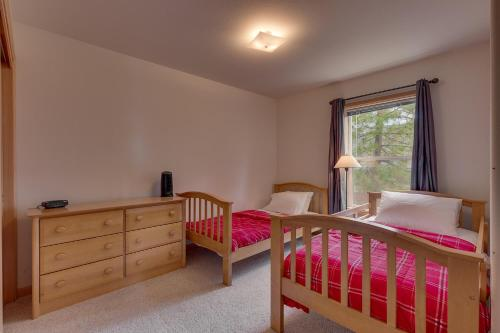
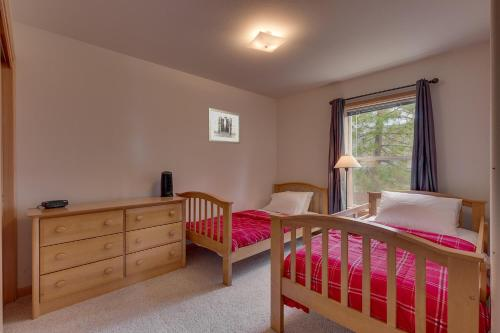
+ wall art (225, 127)
